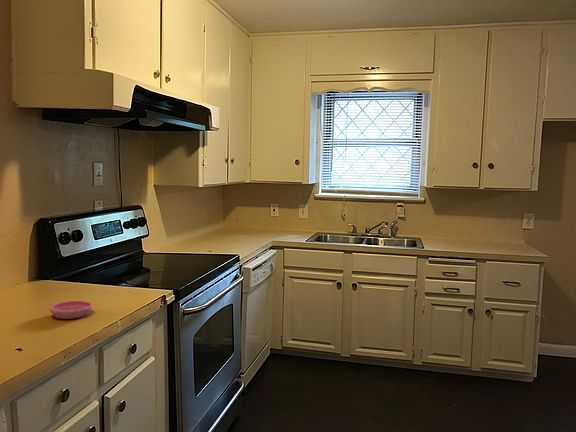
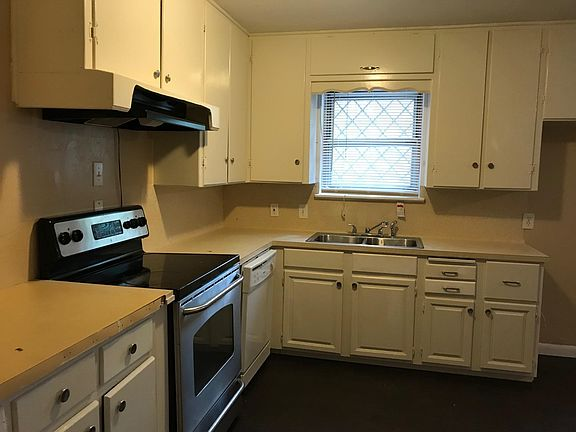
- saucer (71, 310)
